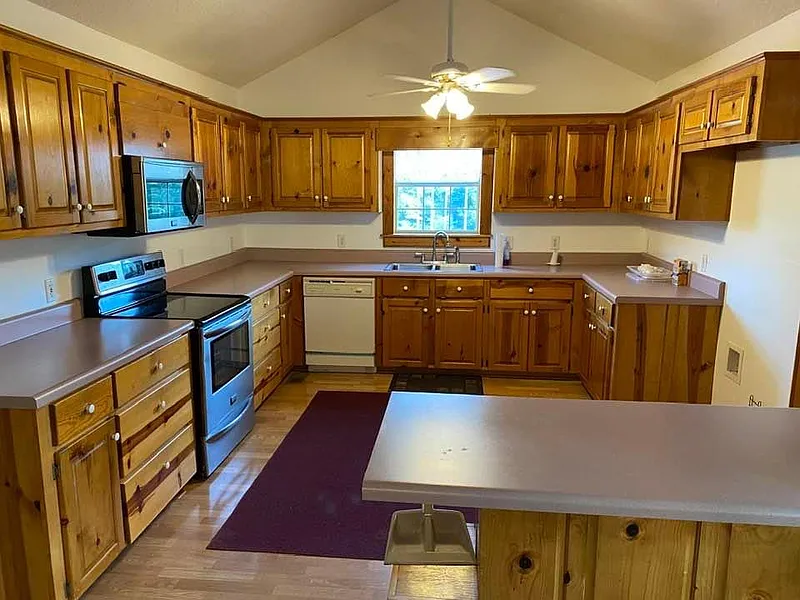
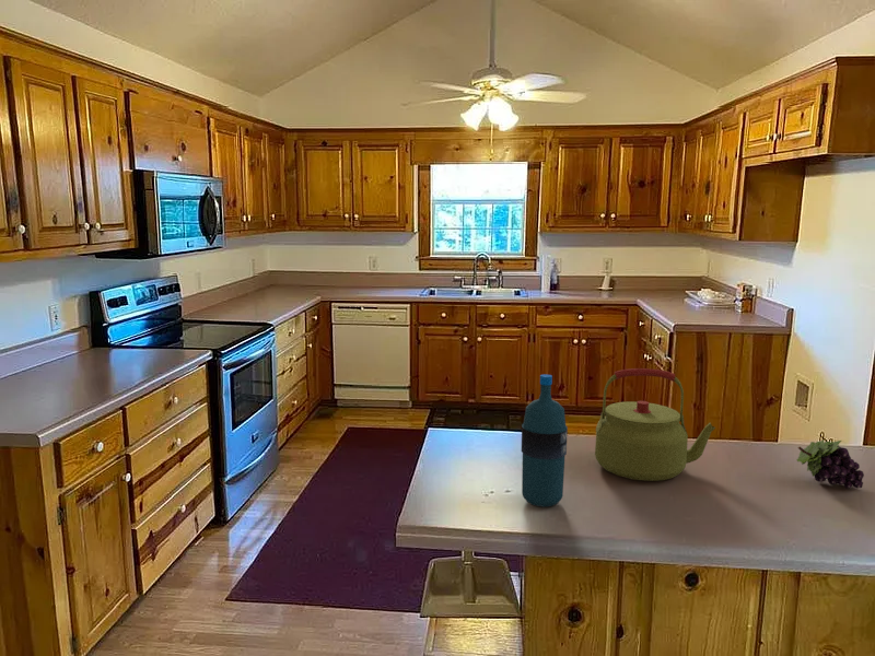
+ fruit (829, 459)
+ water bottle (544, 440)
+ kettle (655, 419)
